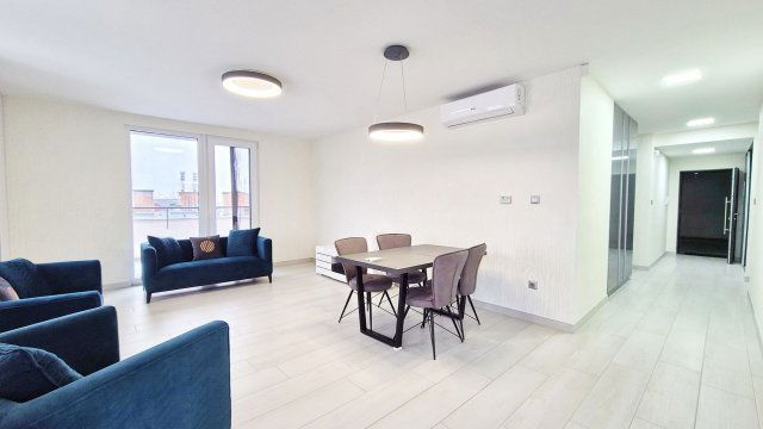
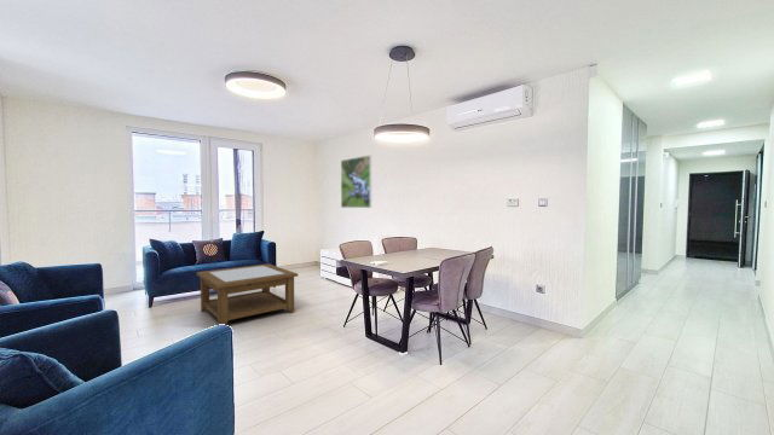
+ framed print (354, 182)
+ coffee table (247, 290)
